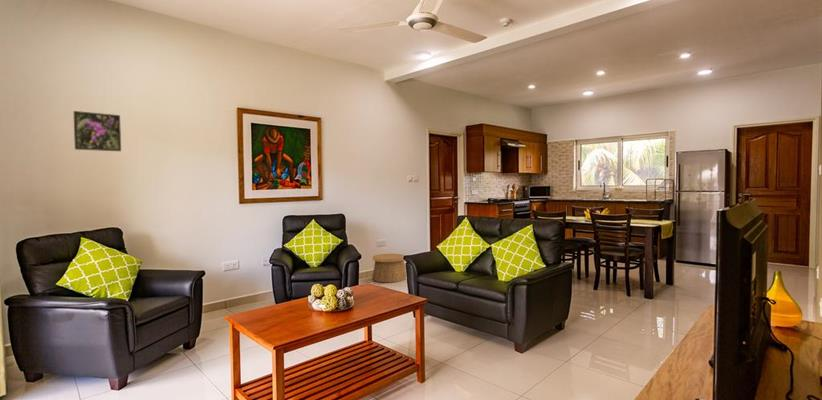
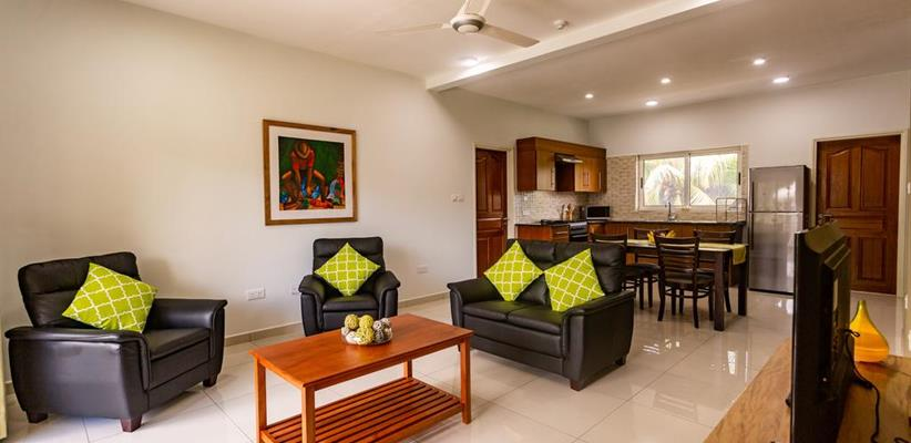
- basket (389, 267)
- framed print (98, 131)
